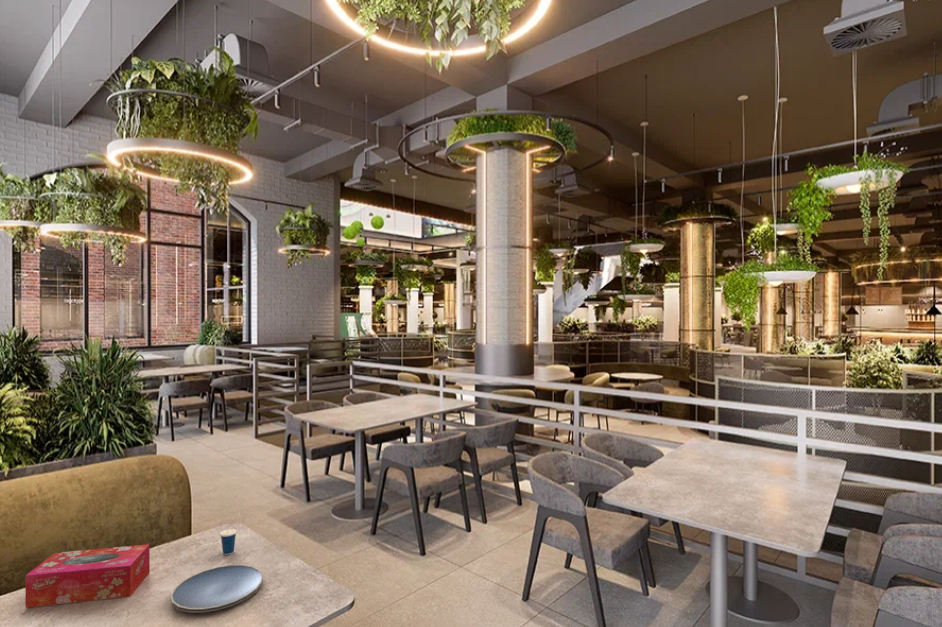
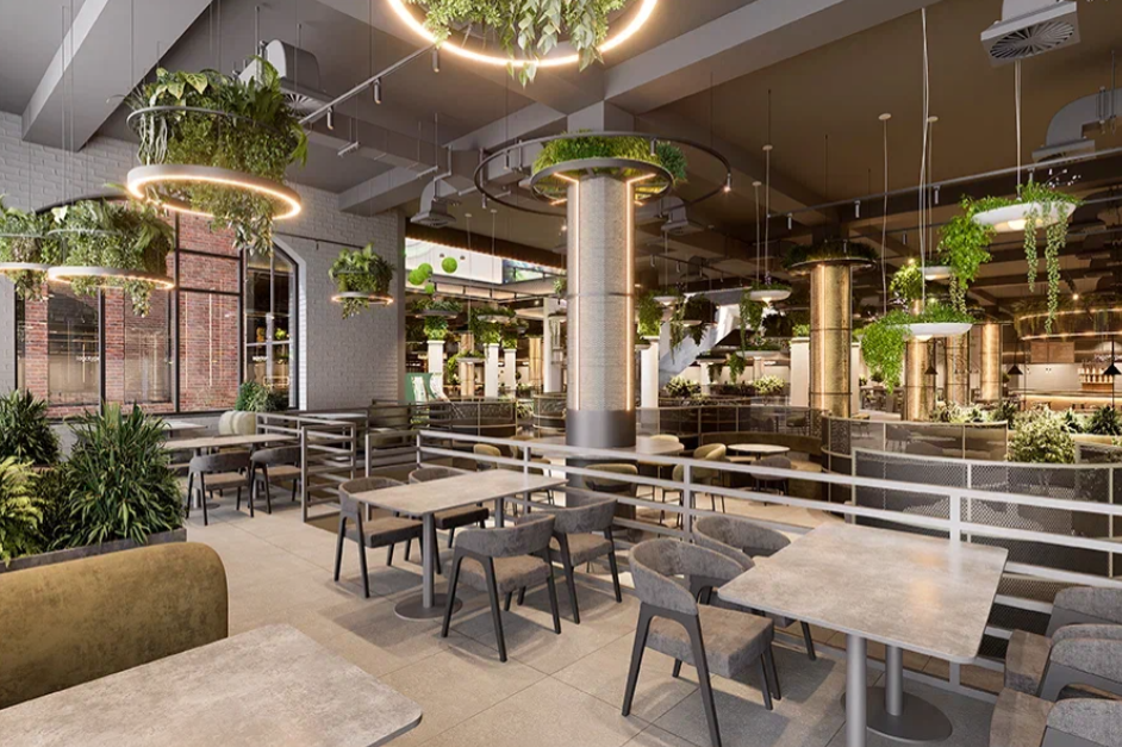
- cup (228, 536)
- plate (218, 588)
- tissue box (91, 574)
